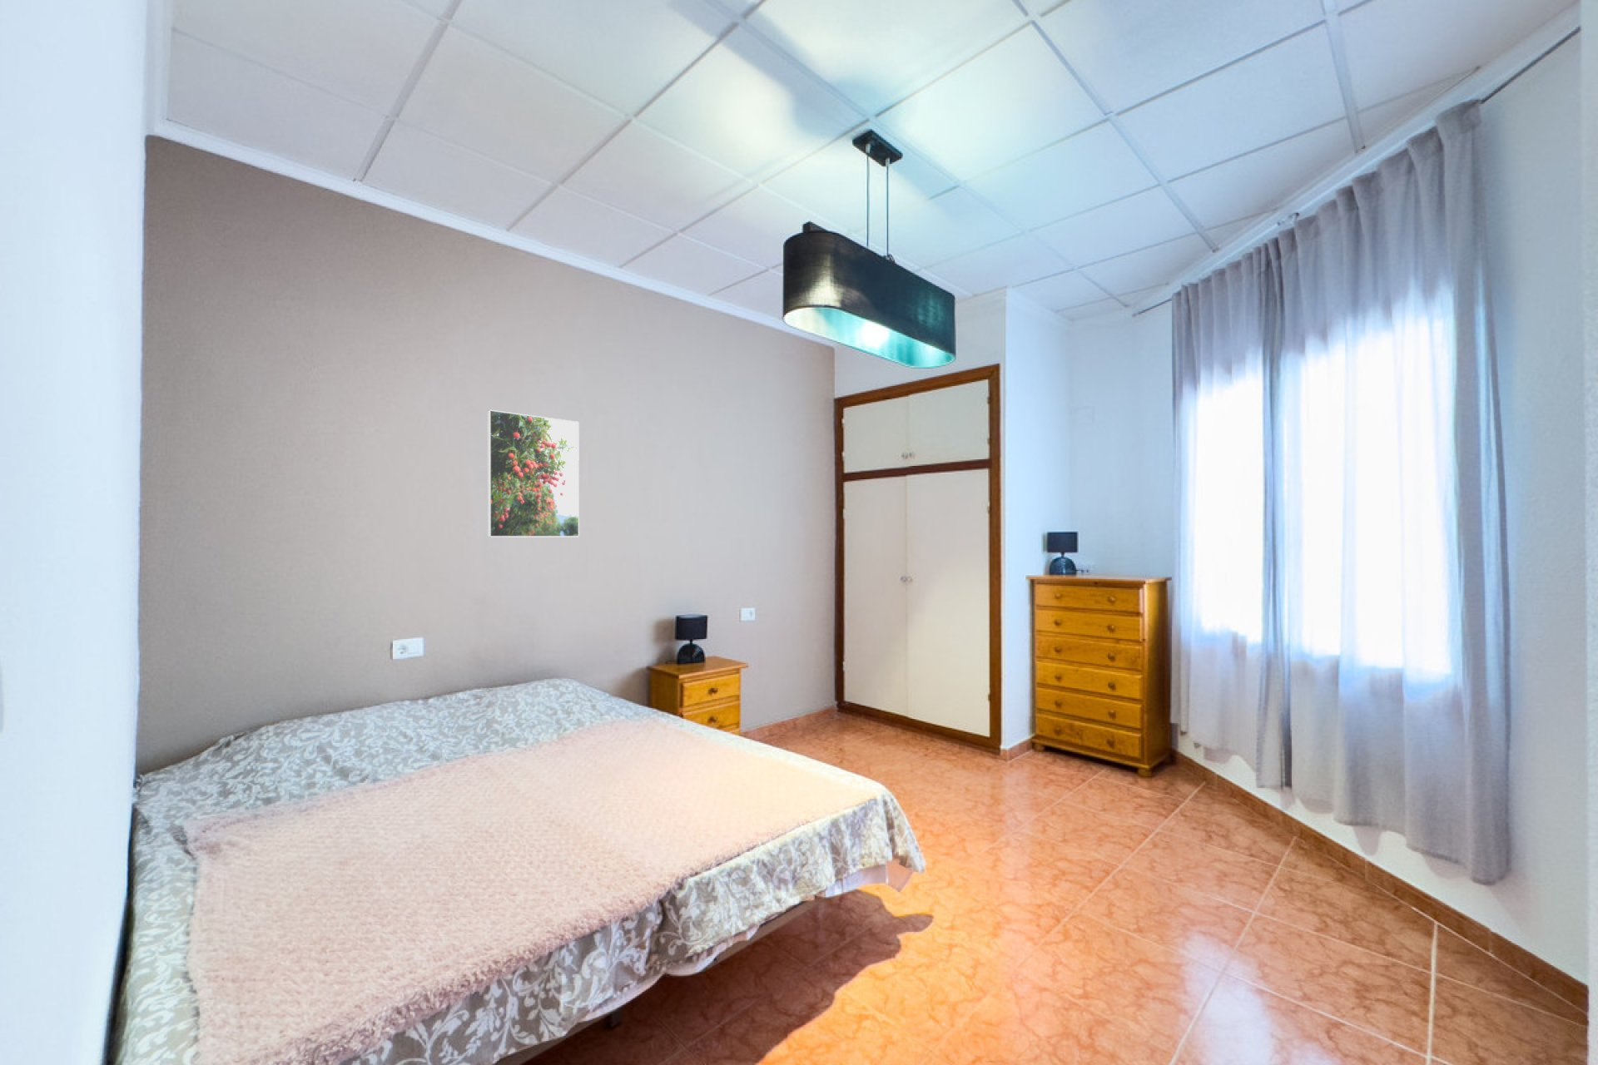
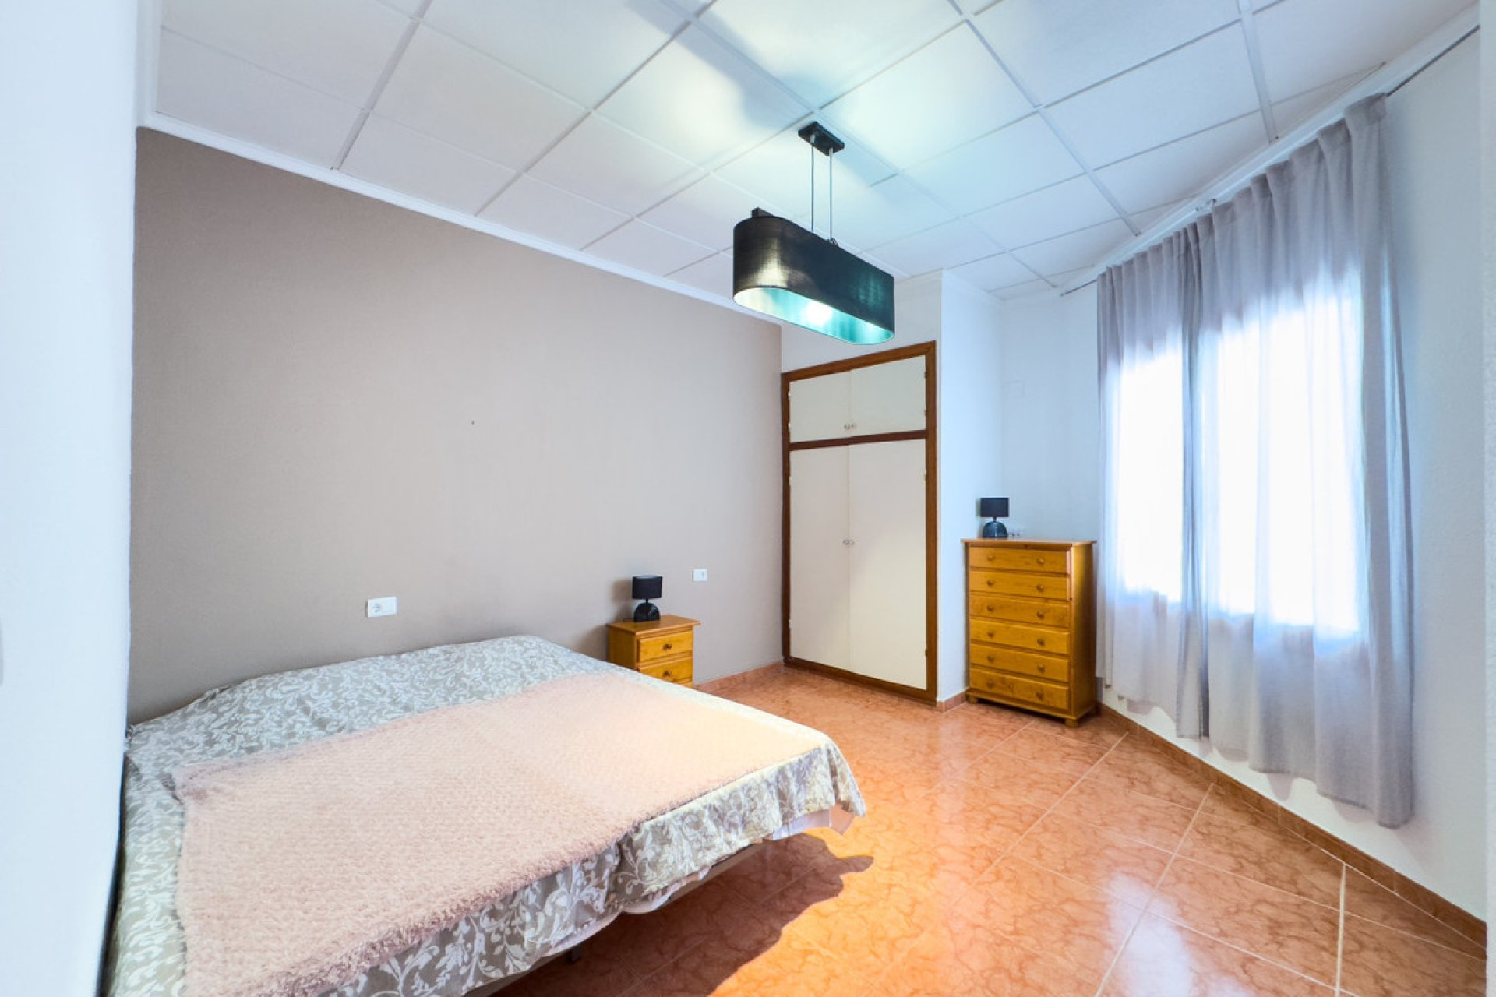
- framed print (535, 475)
